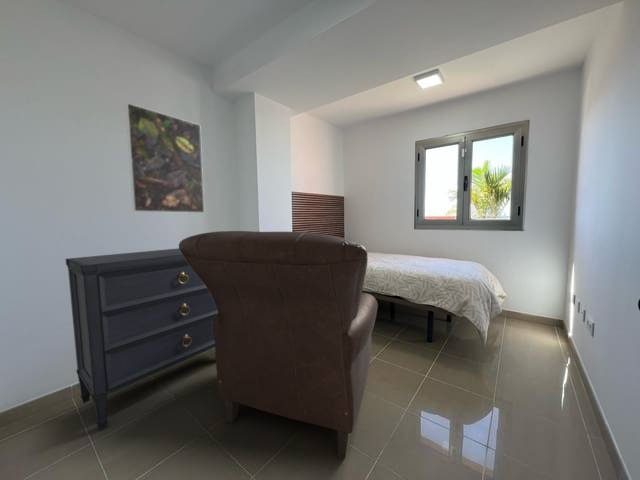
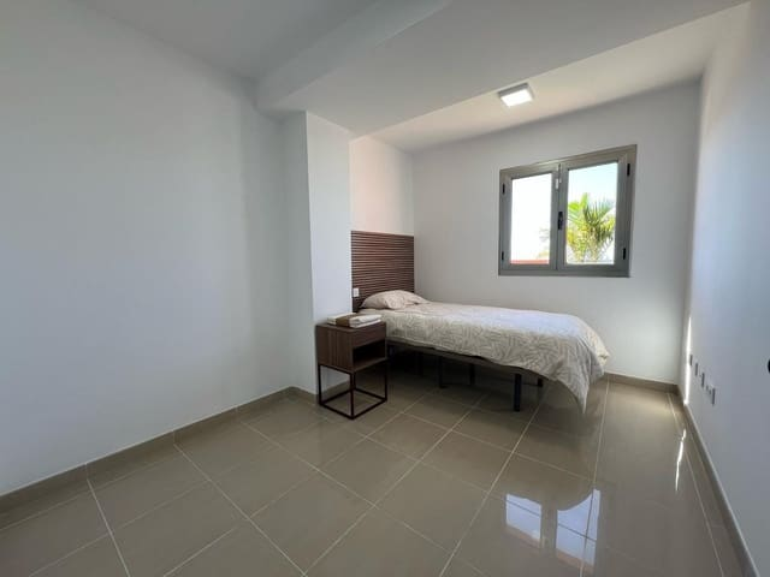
- chair (294, 322)
- dresser (172, 314)
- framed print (169, 164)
